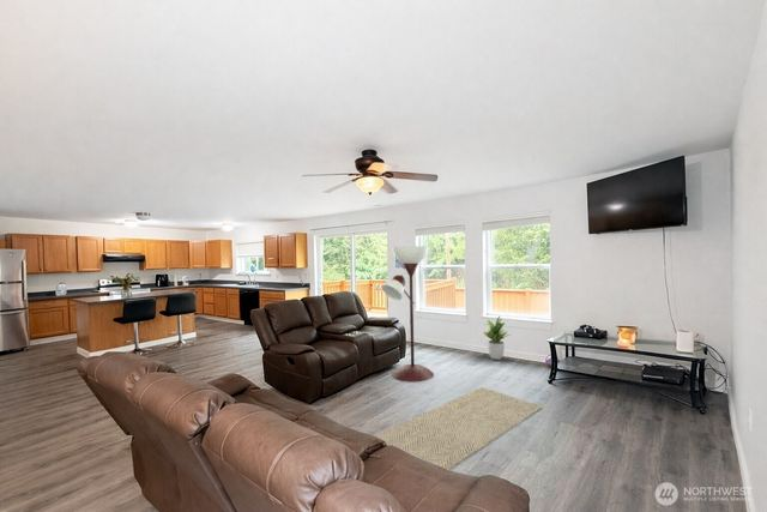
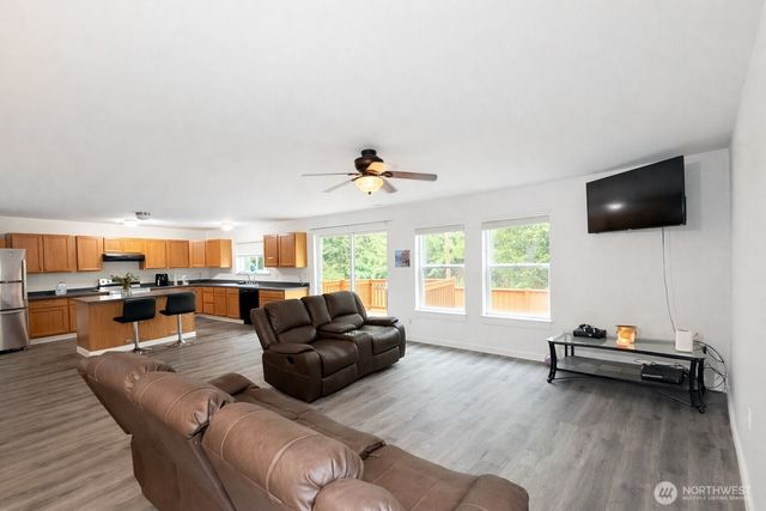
- potted plant (495, 337)
- rug (437, 435)
- floor lamp (410, 312)
